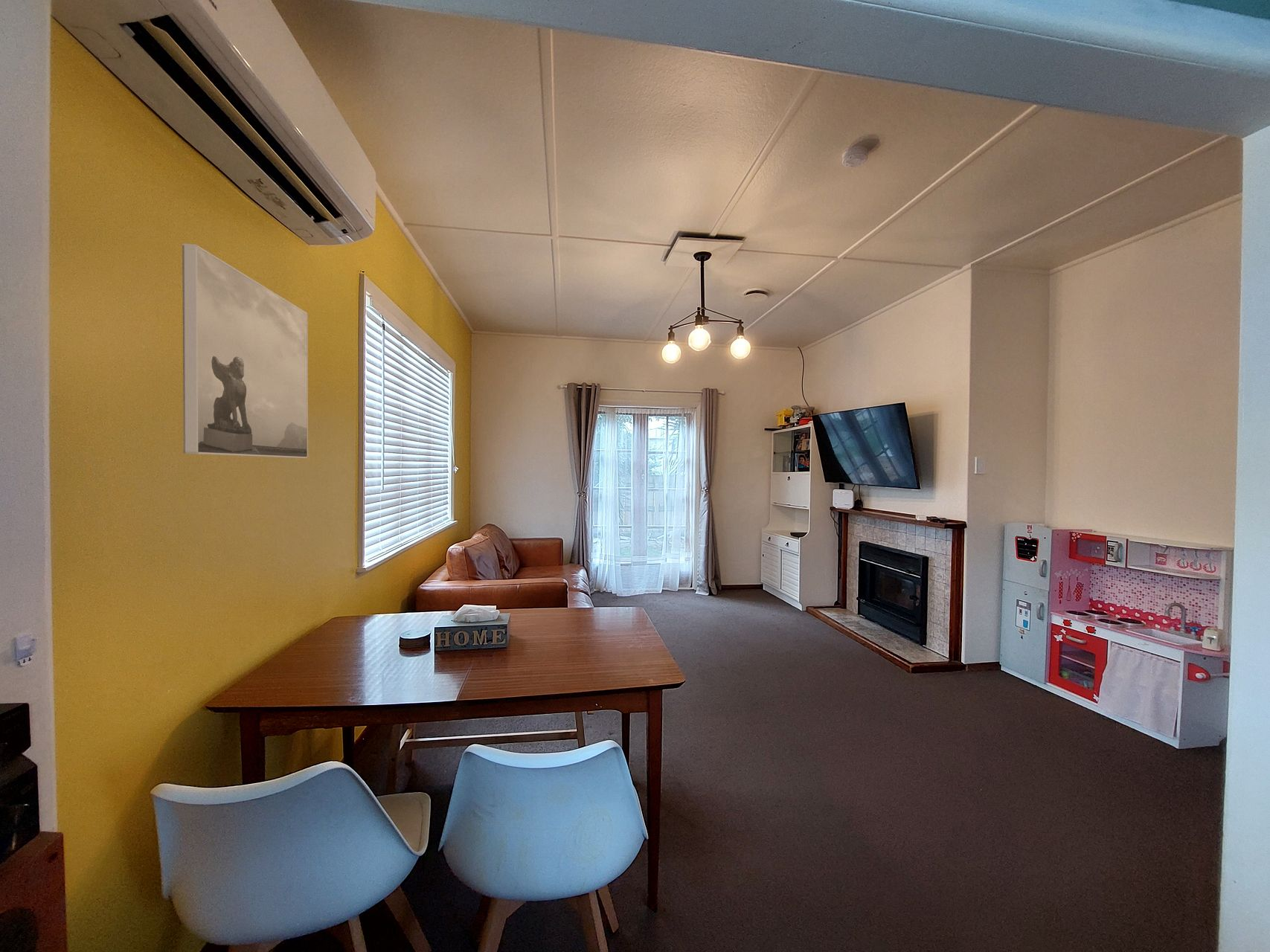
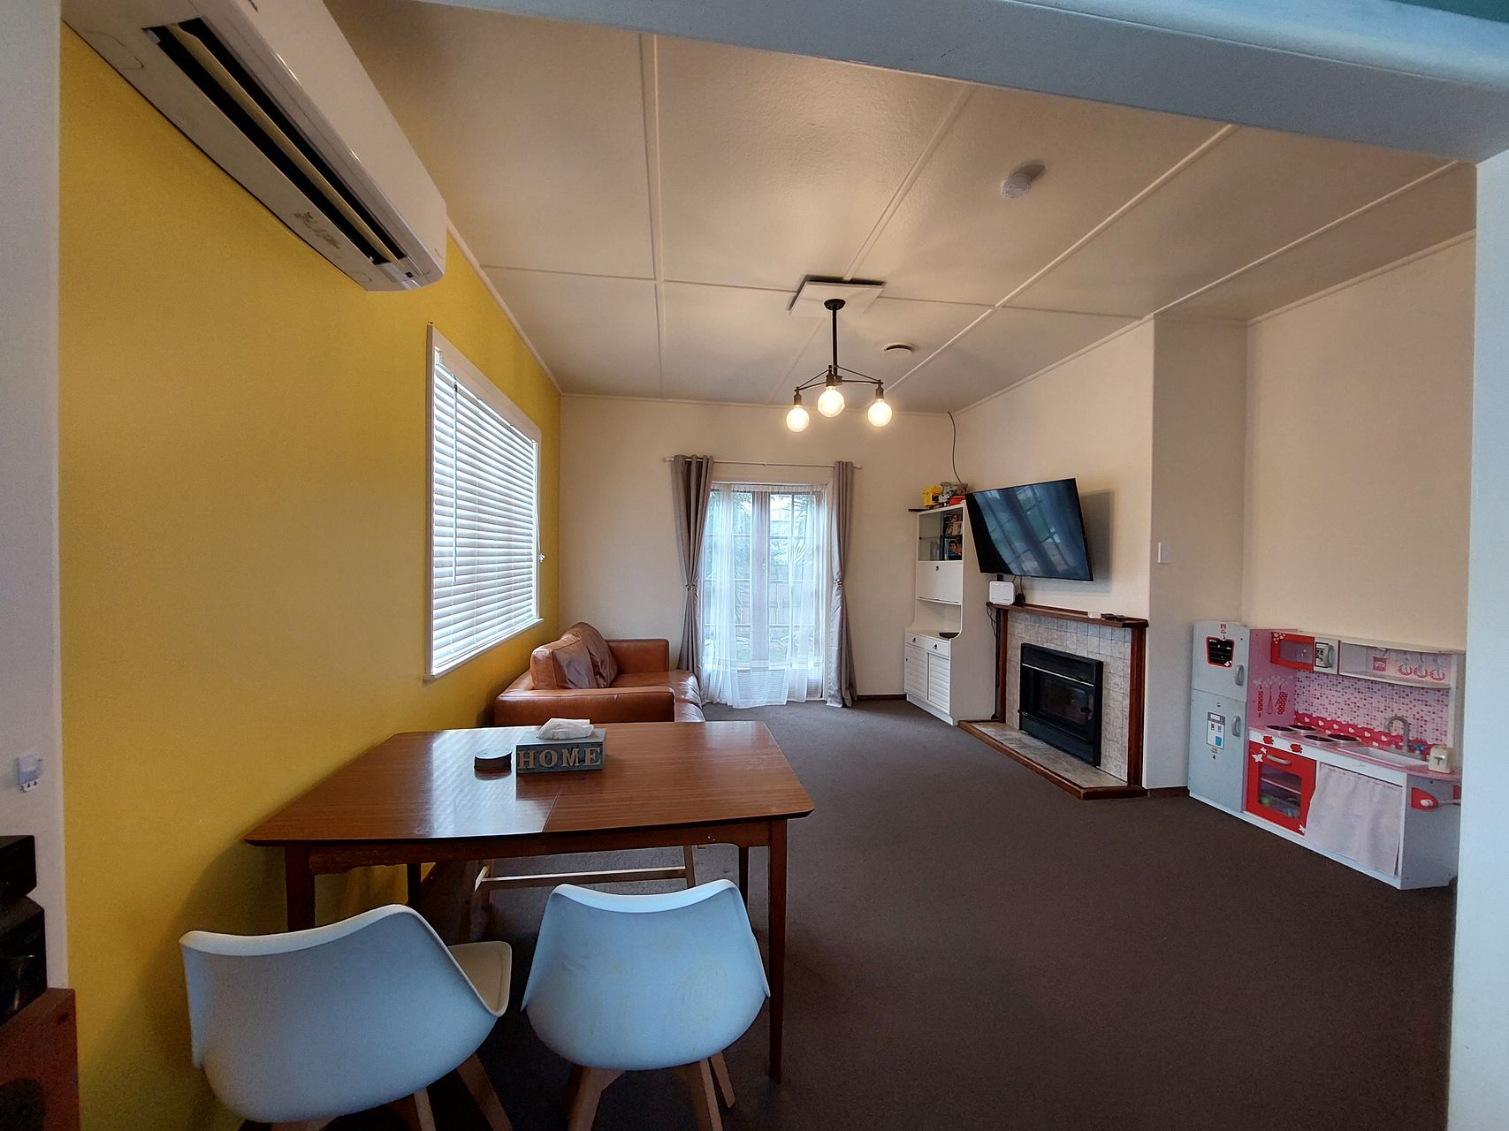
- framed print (257, 370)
